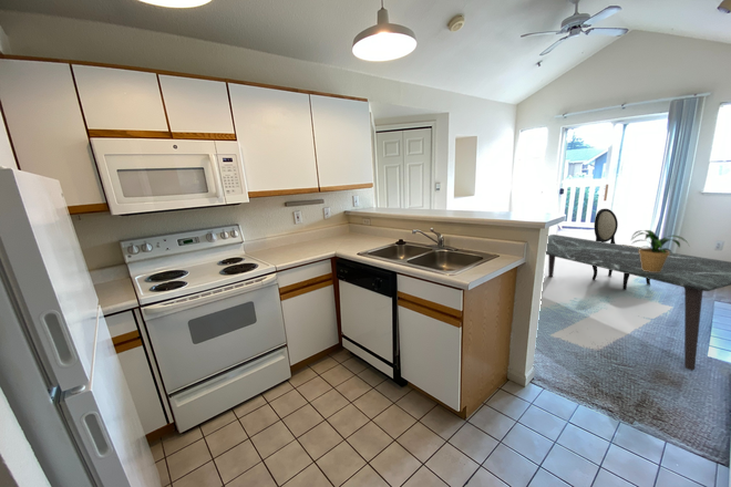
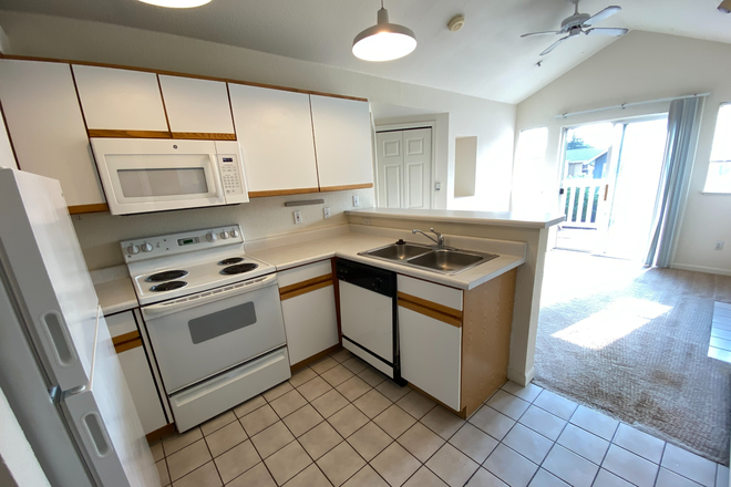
- dining table (605, 268)
- dining chair (622, 245)
- potted plant (652, 250)
